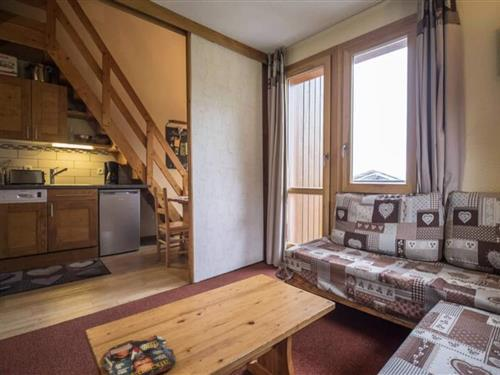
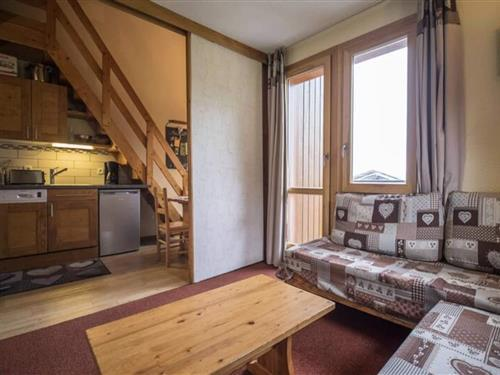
- magazine (140, 354)
